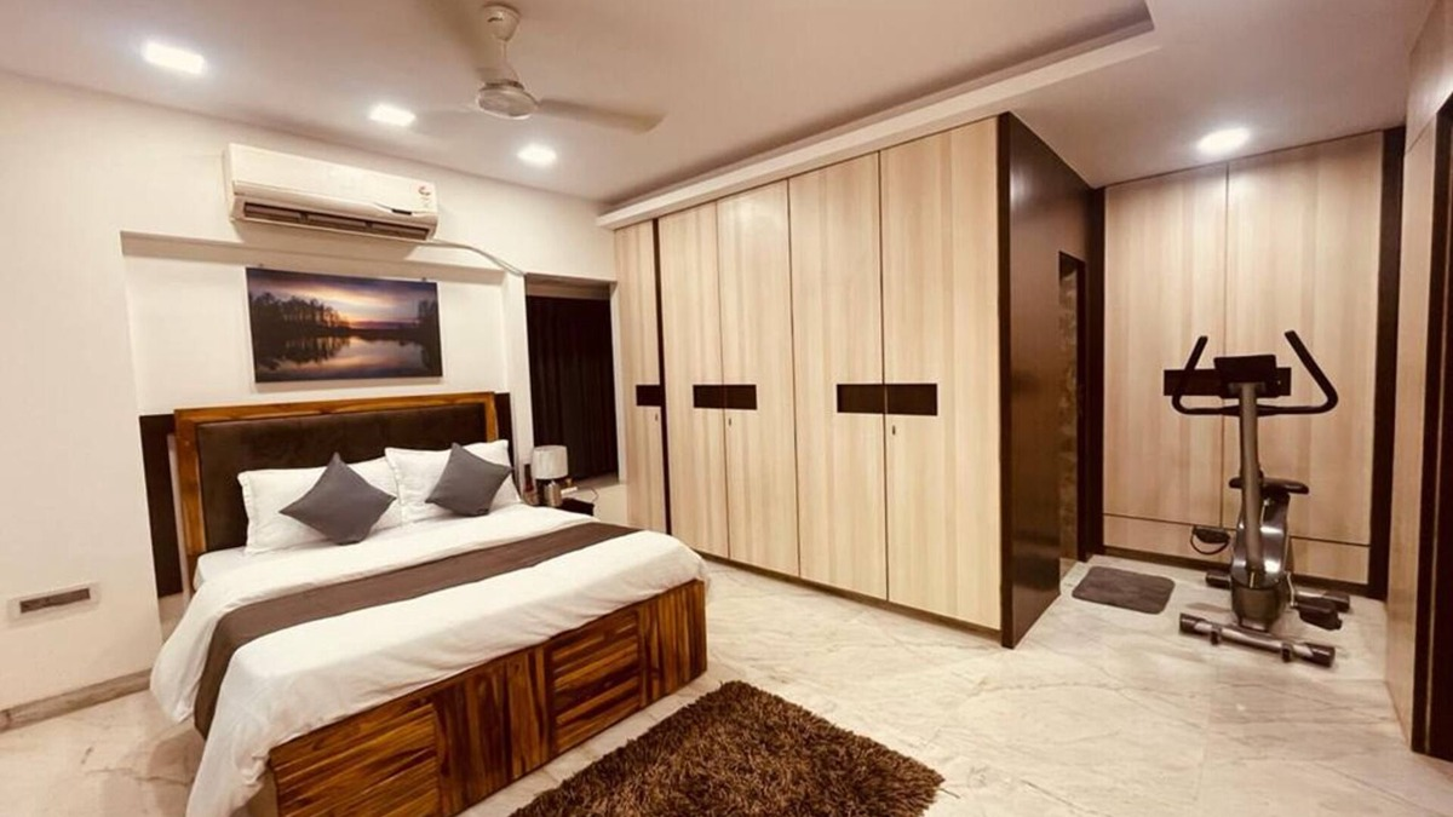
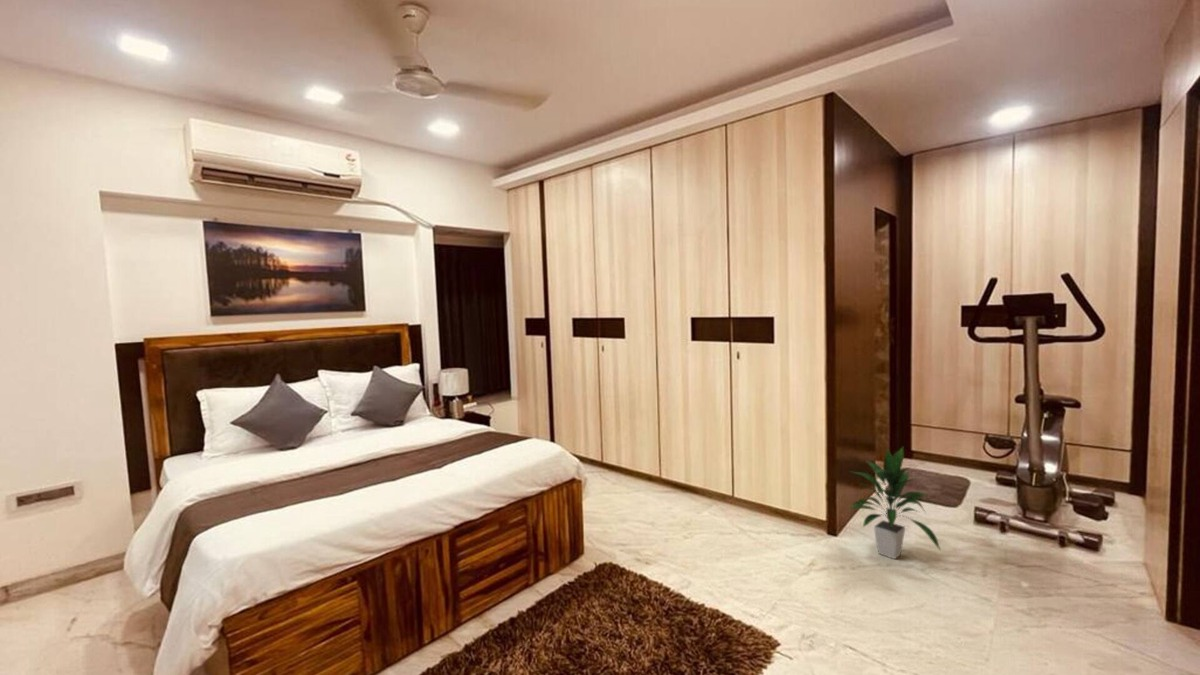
+ indoor plant (892, 503)
